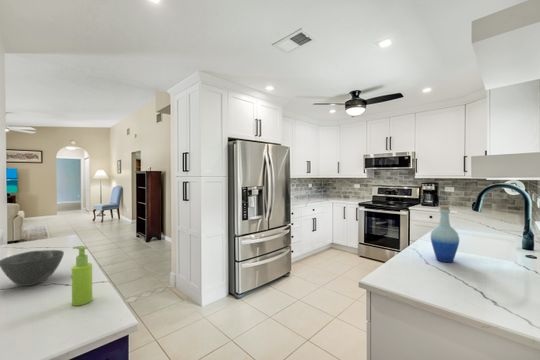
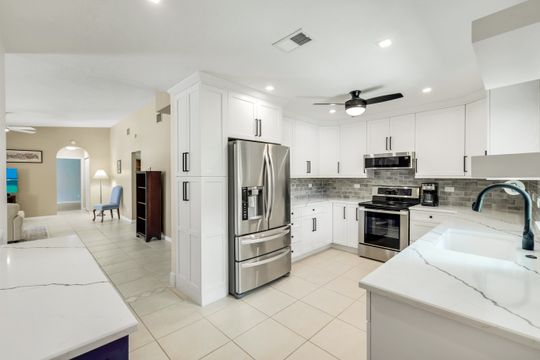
- bottle (444, 233)
- bowl (33, 268)
- soap dispenser (81, 273)
